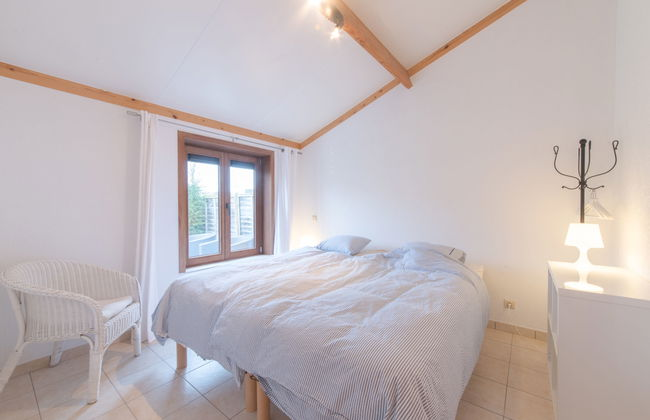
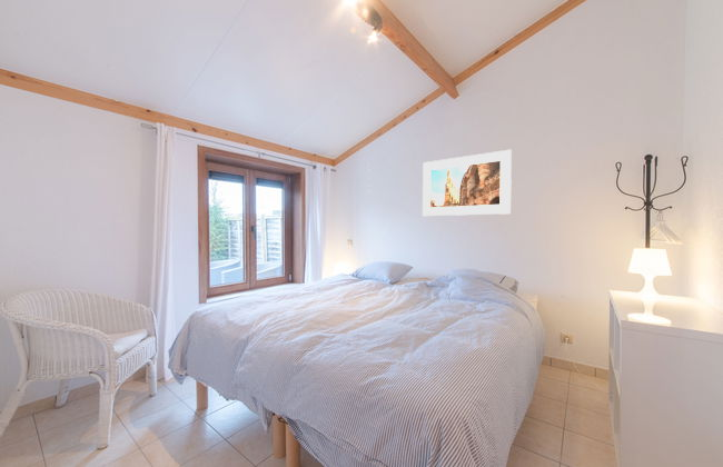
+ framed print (463, 186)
